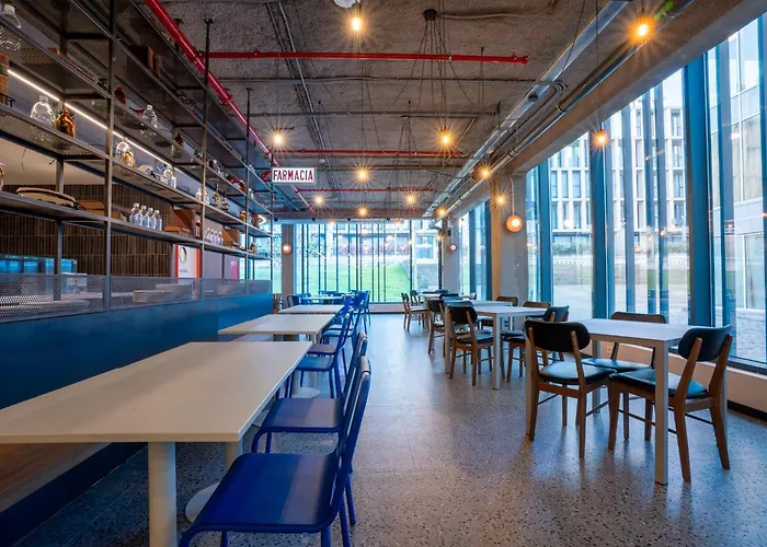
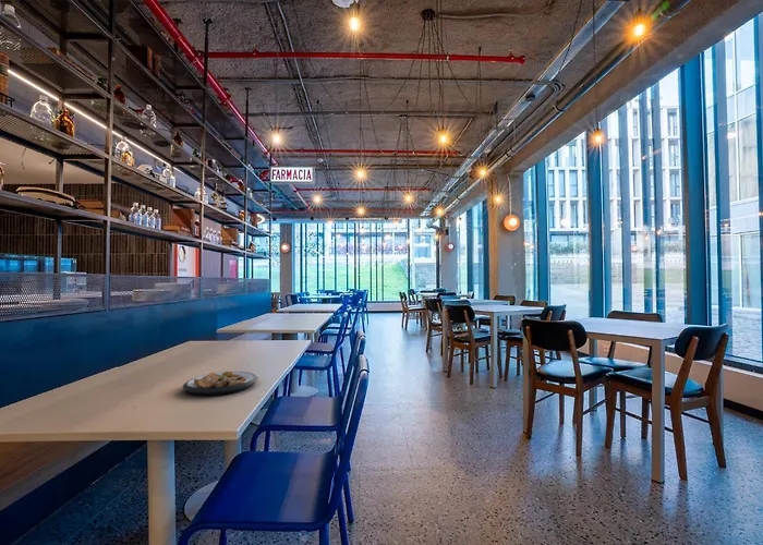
+ plate (221, 379)
